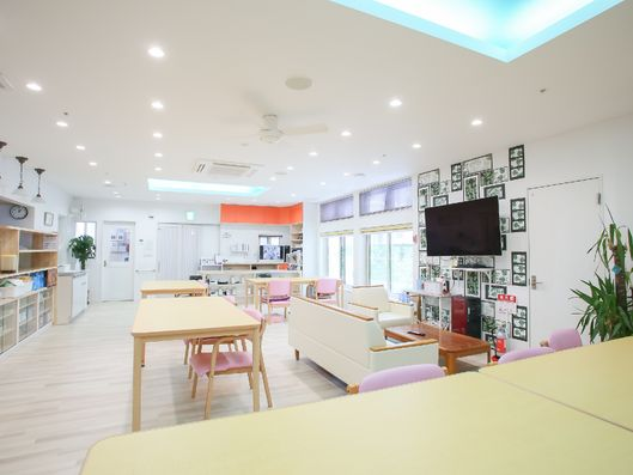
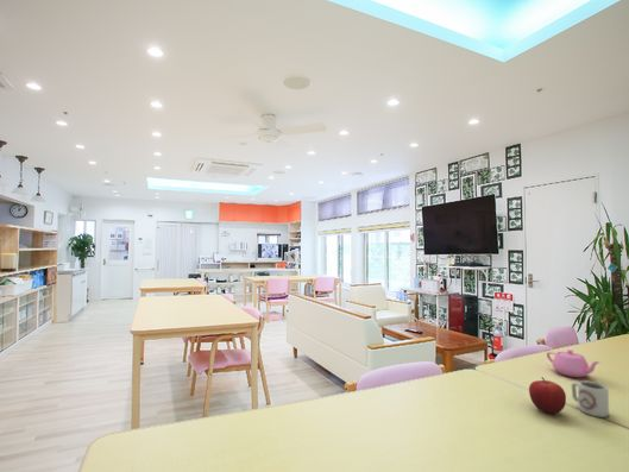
+ teapot (572, 361)
+ fruit (547, 395)
+ cup (589, 396)
